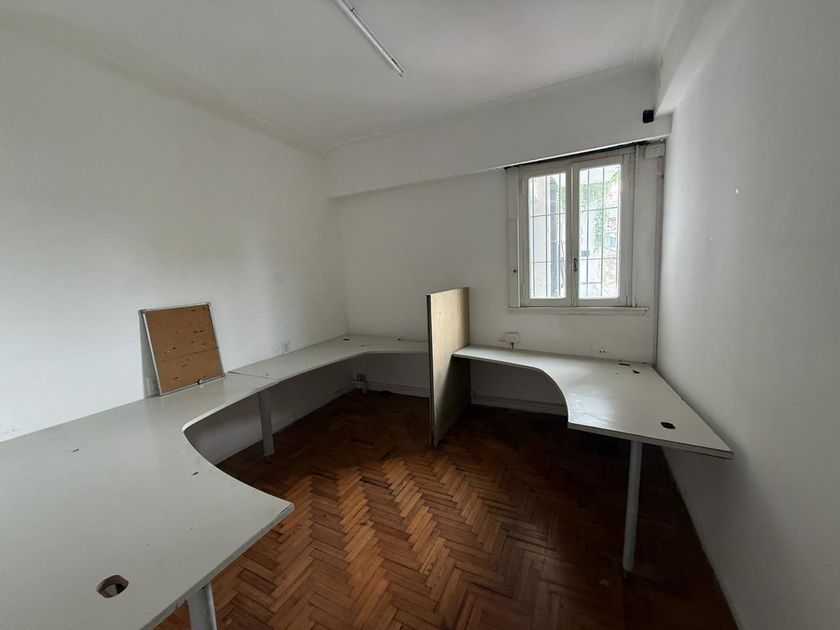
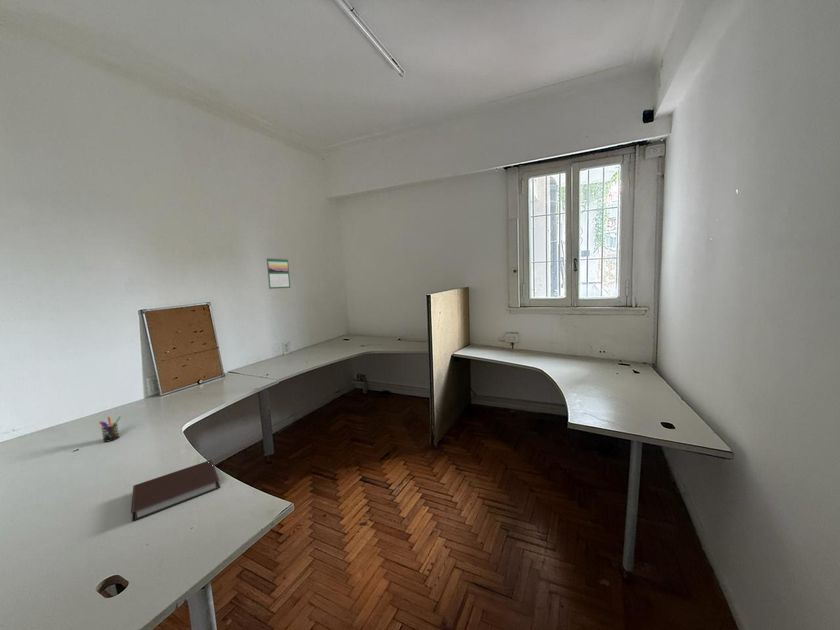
+ calendar (278, 273)
+ pen holder (111, 427)
+ notebook (176, 486)
